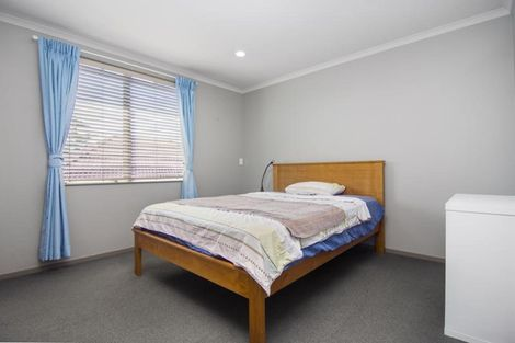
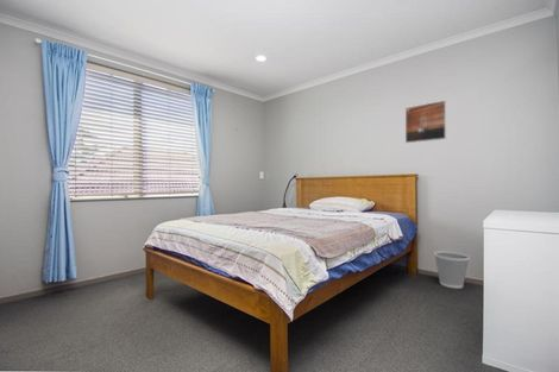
+ wastebasket (451, 269)
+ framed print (425, 122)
